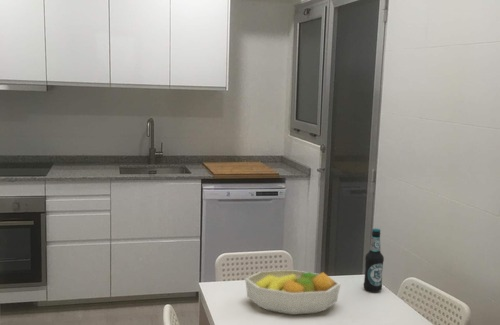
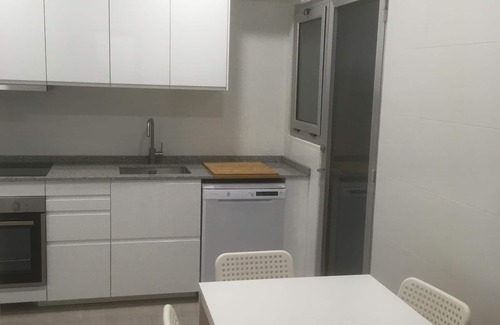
- bottle (374, 259)
- fruit bowl (292, 287)
